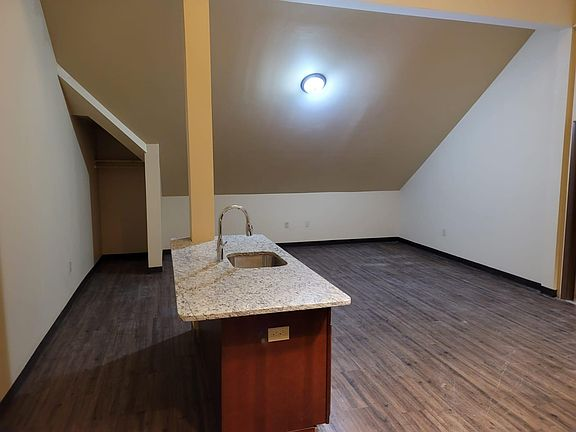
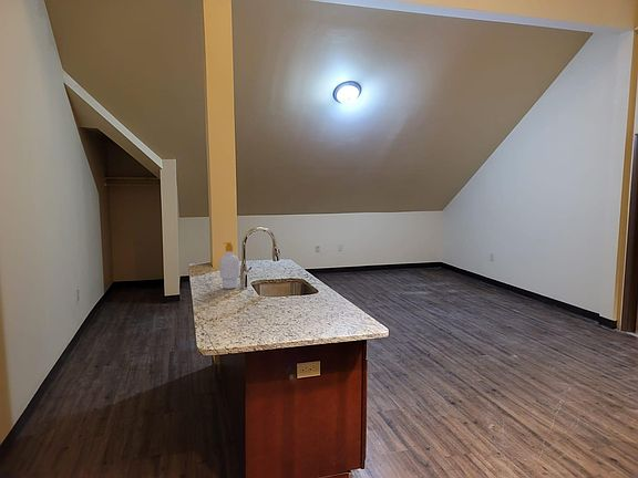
+ soap bottle (229, 264)
